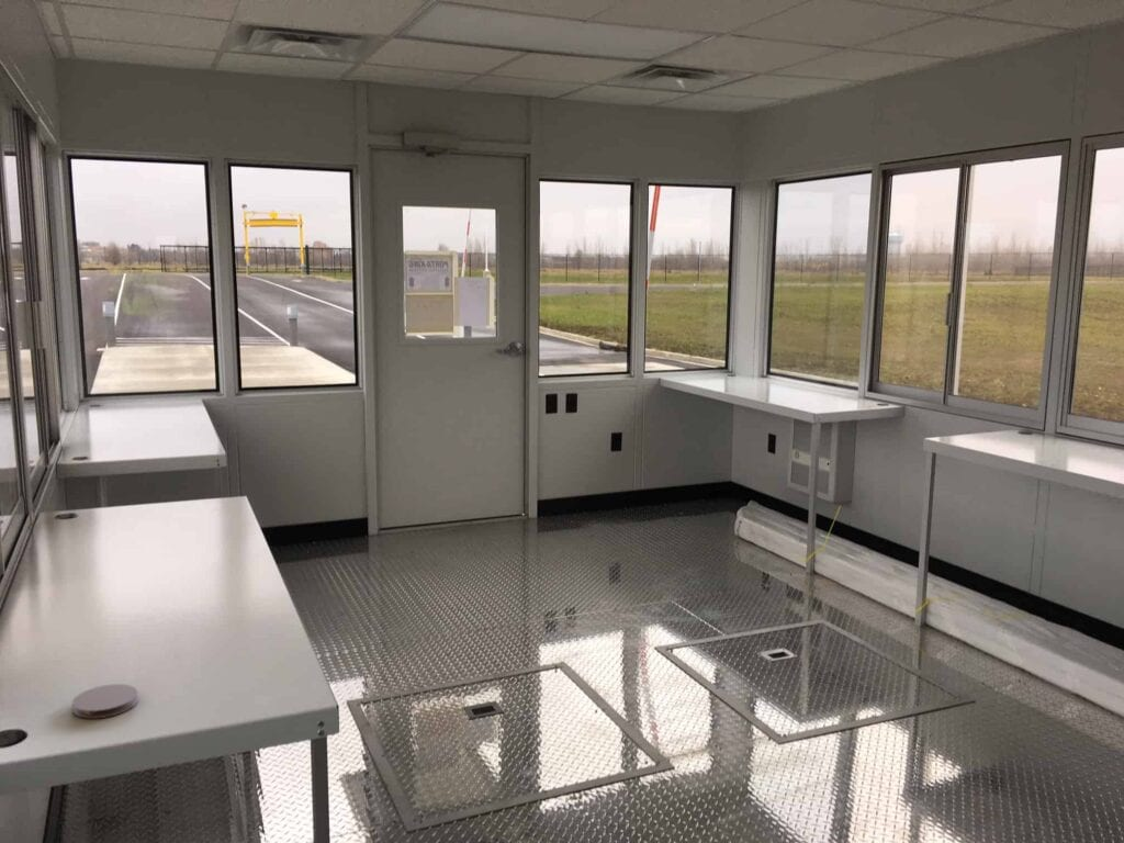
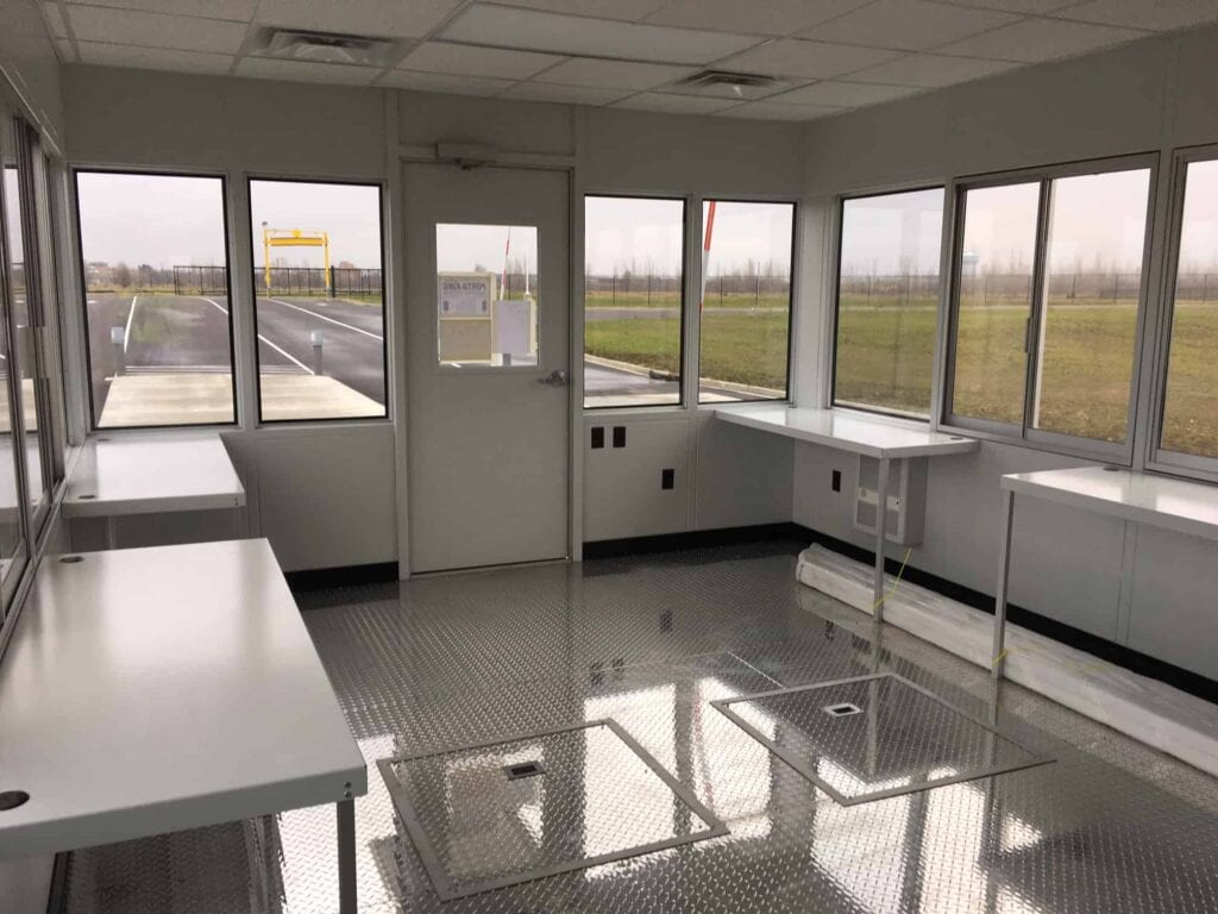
- coaster (105, 700)
